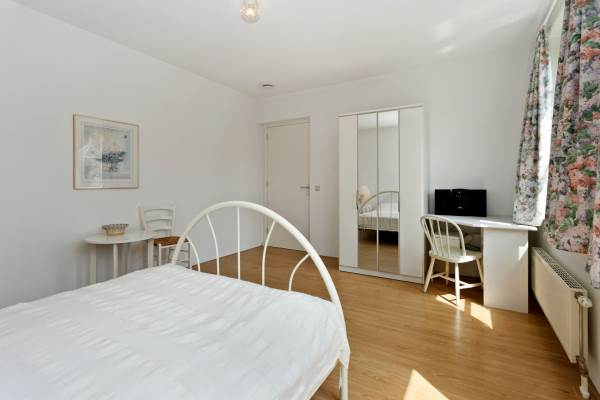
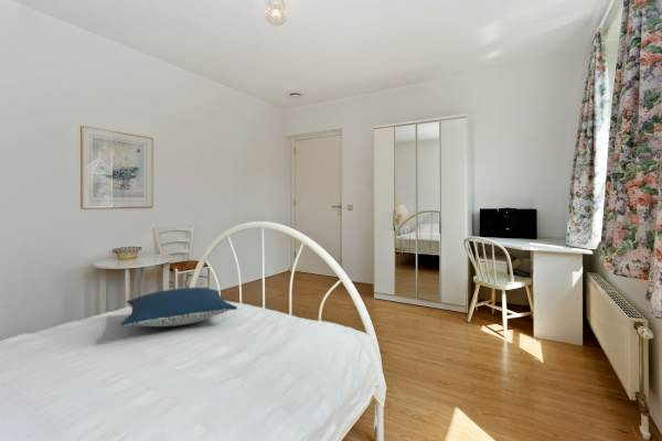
+ pillow (179, 304)
